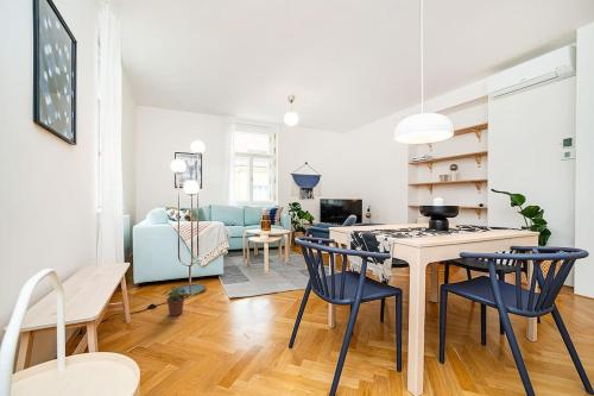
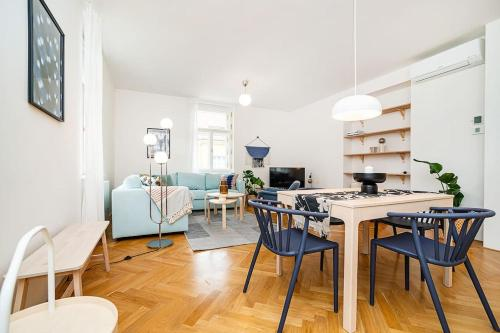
- potted plant (175, 300)
